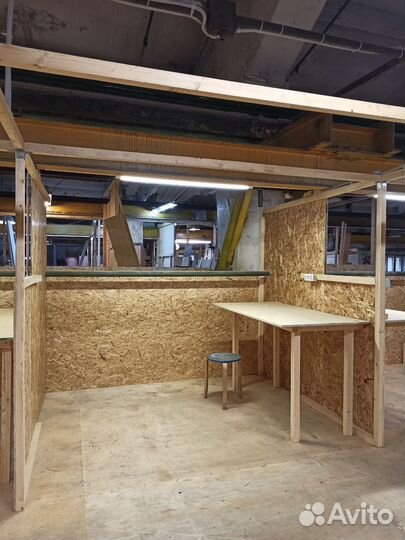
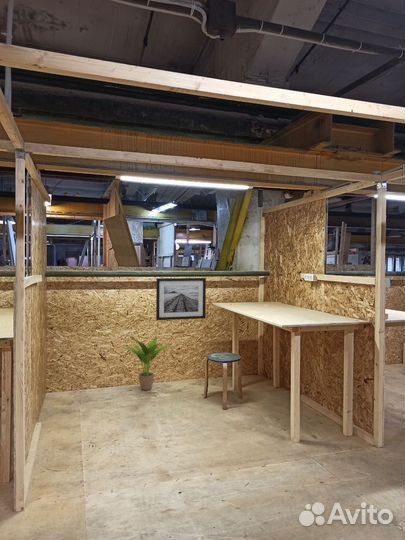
+ potted plant (148, 361)
+ wall art (181, 298)
